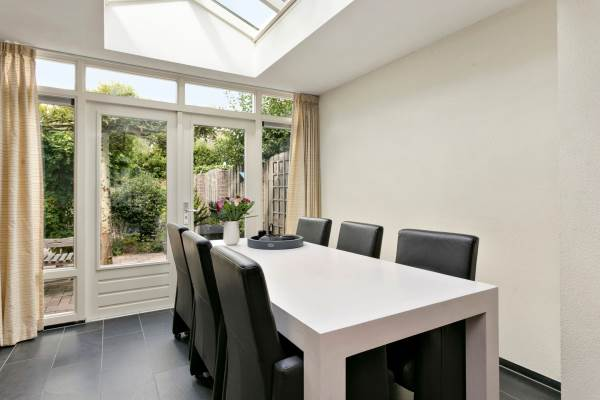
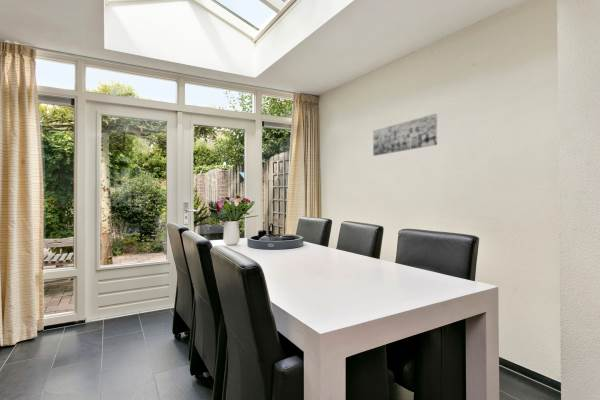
+ wall art (401, 137)
